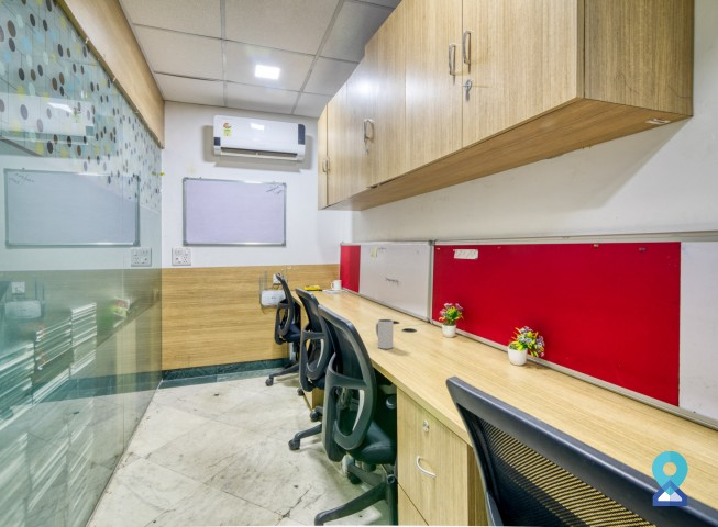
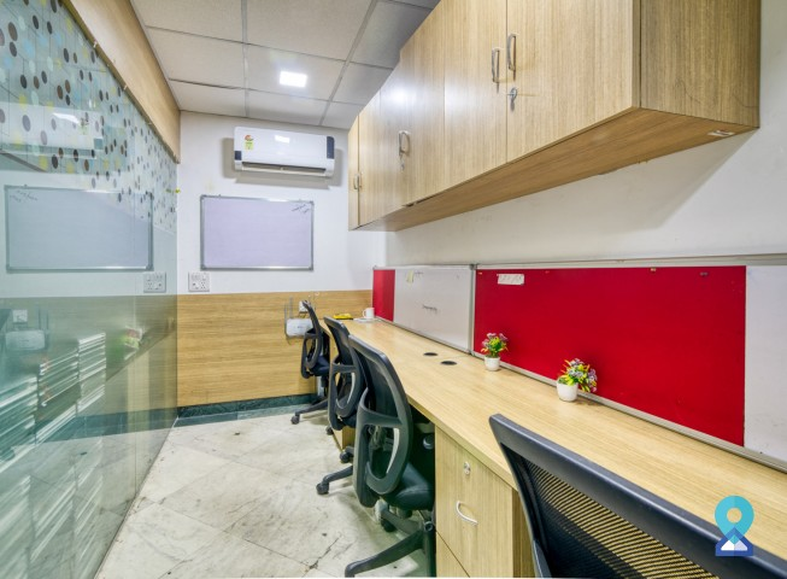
- mug (383, 333)
